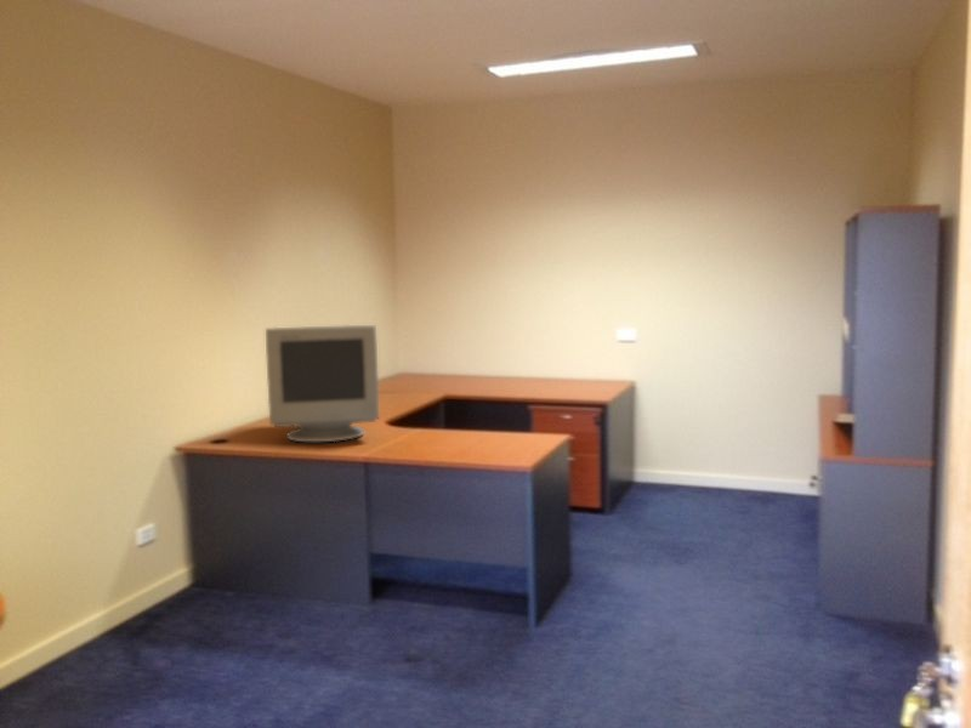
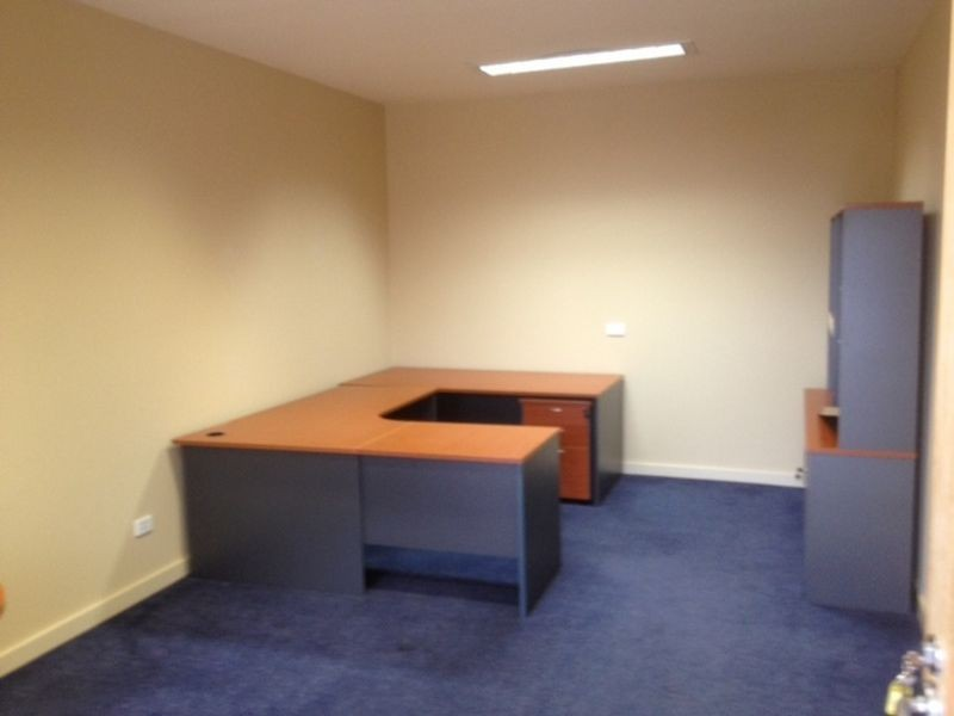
- computer monitor (323, 379)
